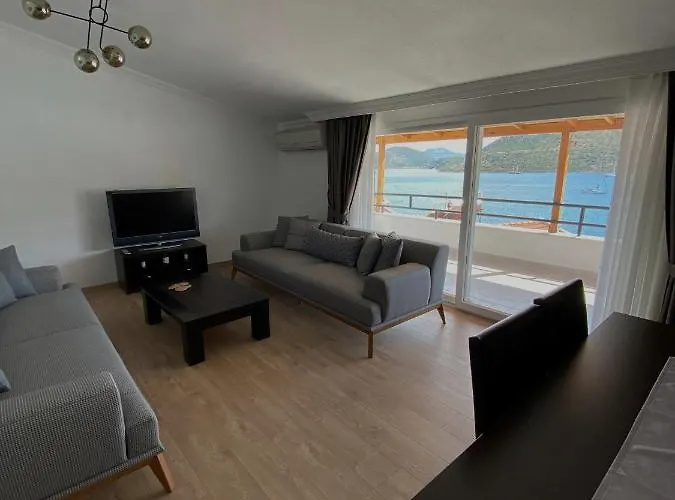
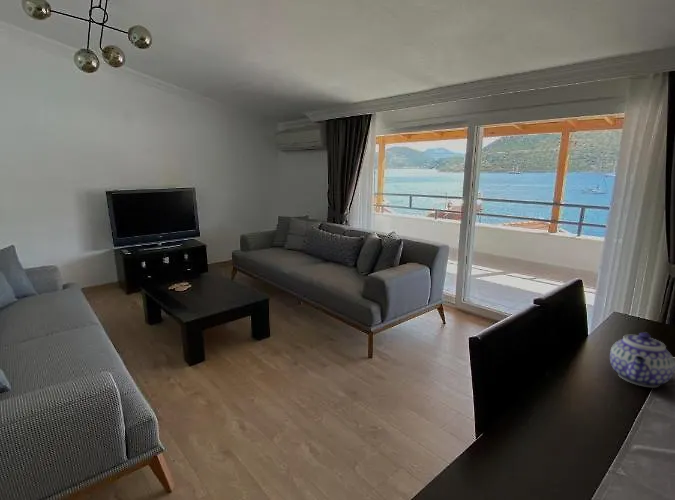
+ teapot (641, 356)
